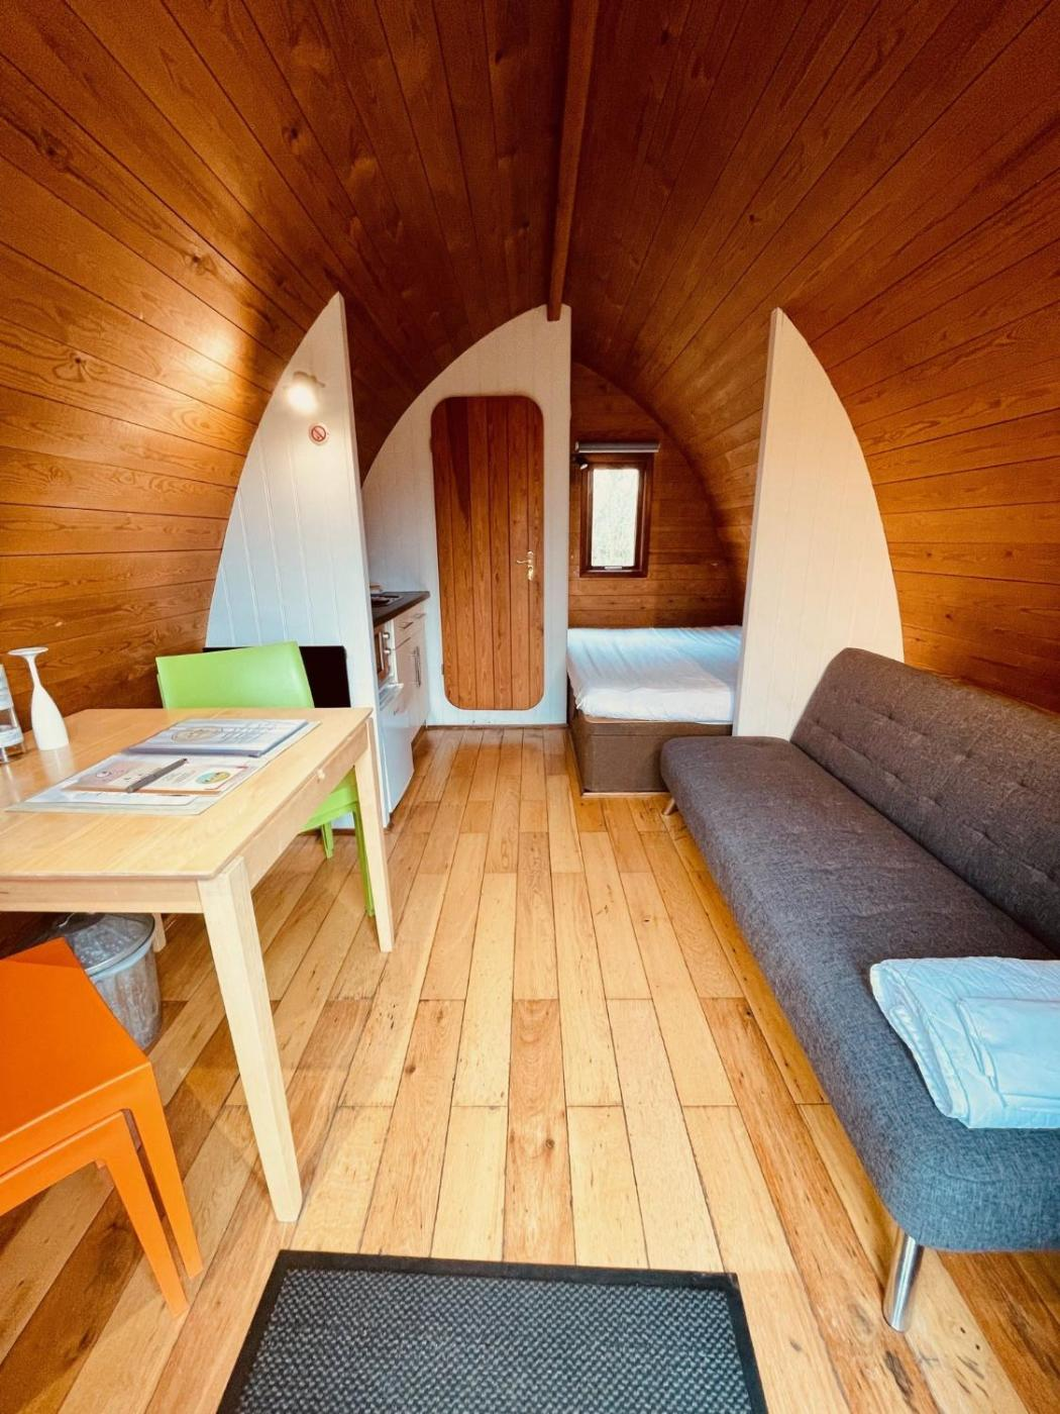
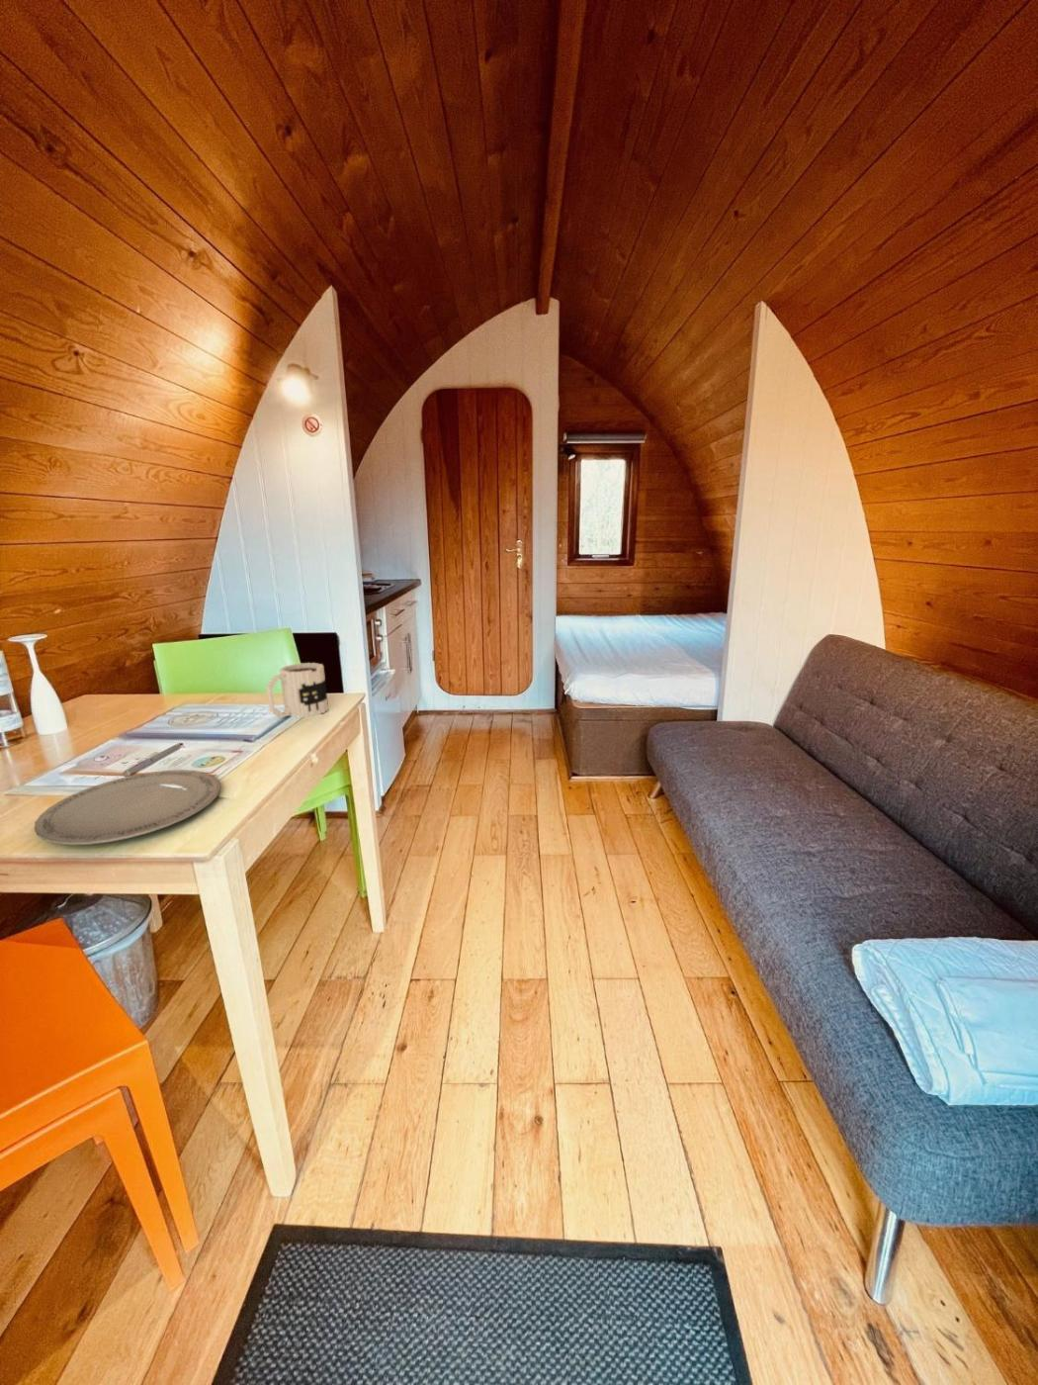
+ plate (134, 805)
+ mug (295, 691)
